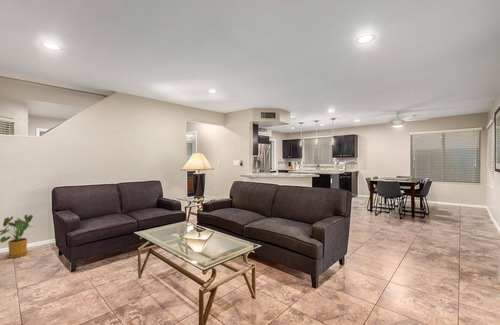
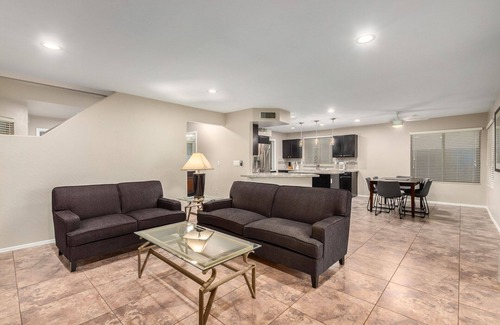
- house plant (16, 236)
